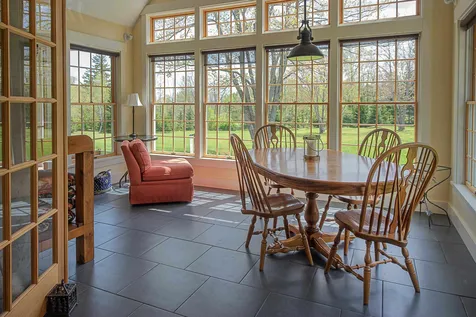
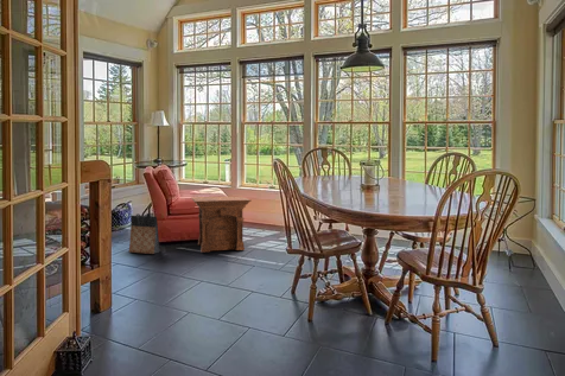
+ bag (144, 232)
+ side table (220, 222)
